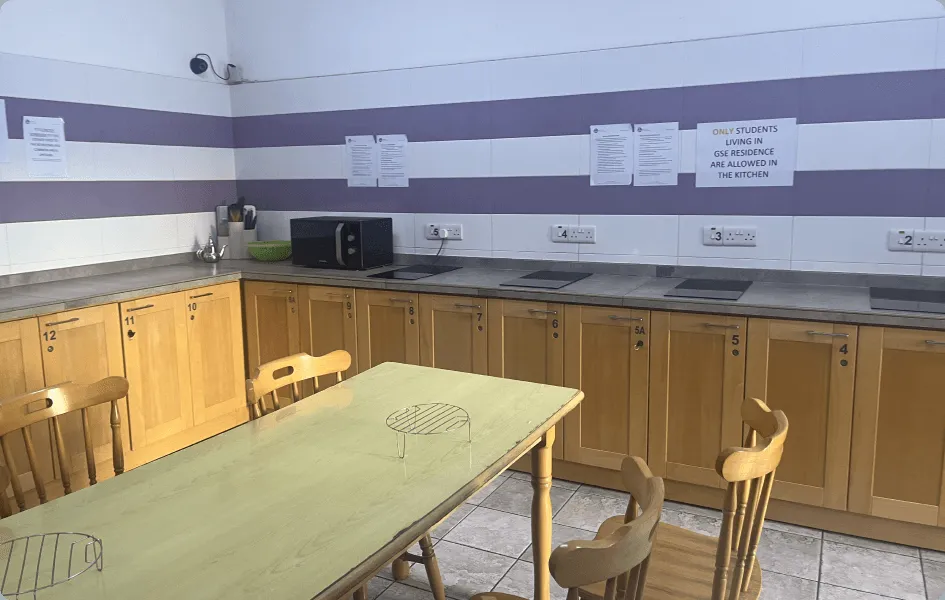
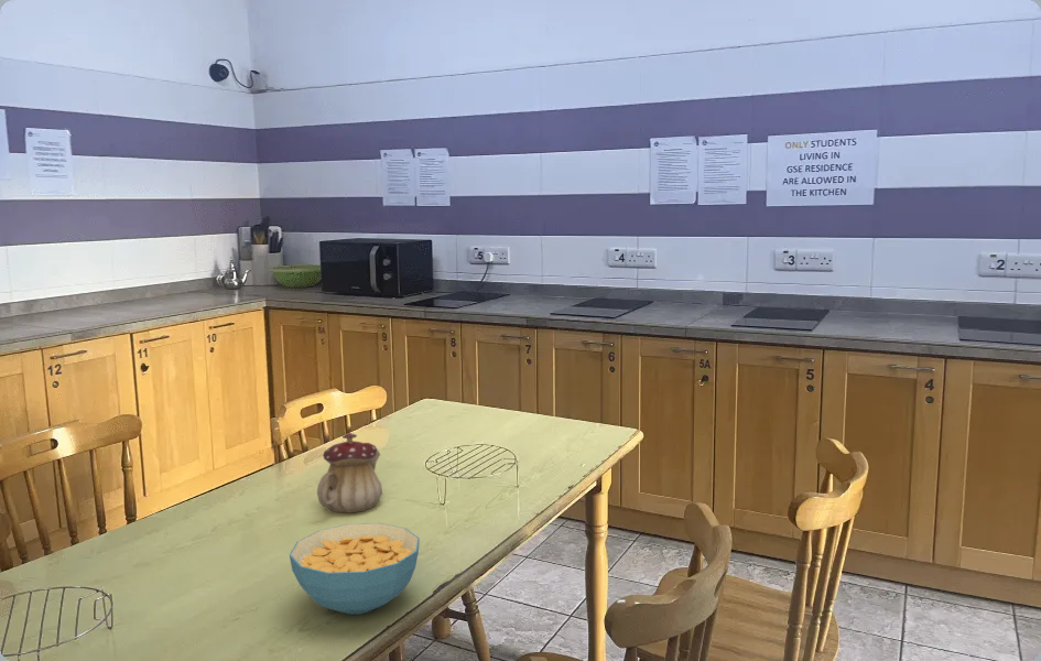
+ teapot (348, 469)
+ cereal bowl (357, 575)
